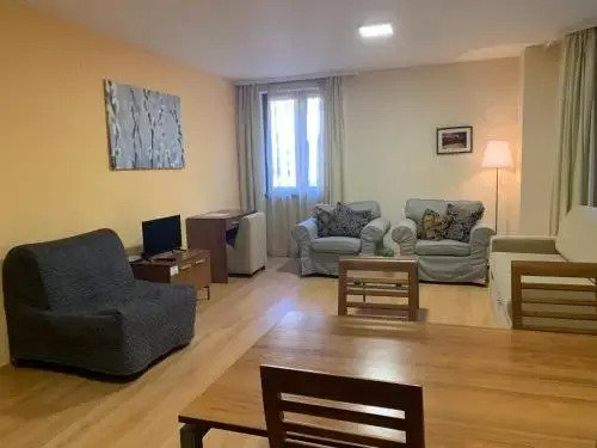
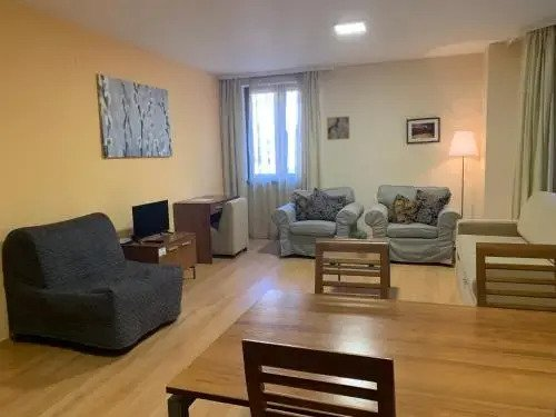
+ wall art (338, 128)
